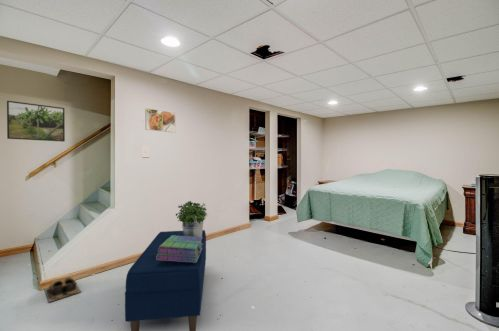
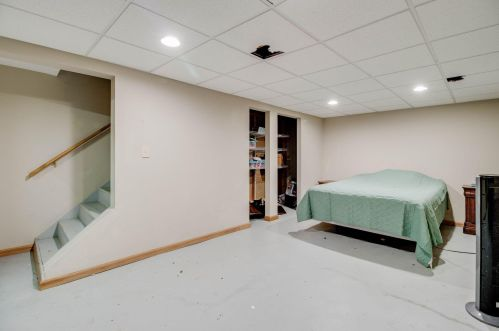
- bench (175, 273)
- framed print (37, 122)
- shoes (62, 284)
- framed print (161, 120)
- potted plant (191, 219)
- stack of books (181, 250)
